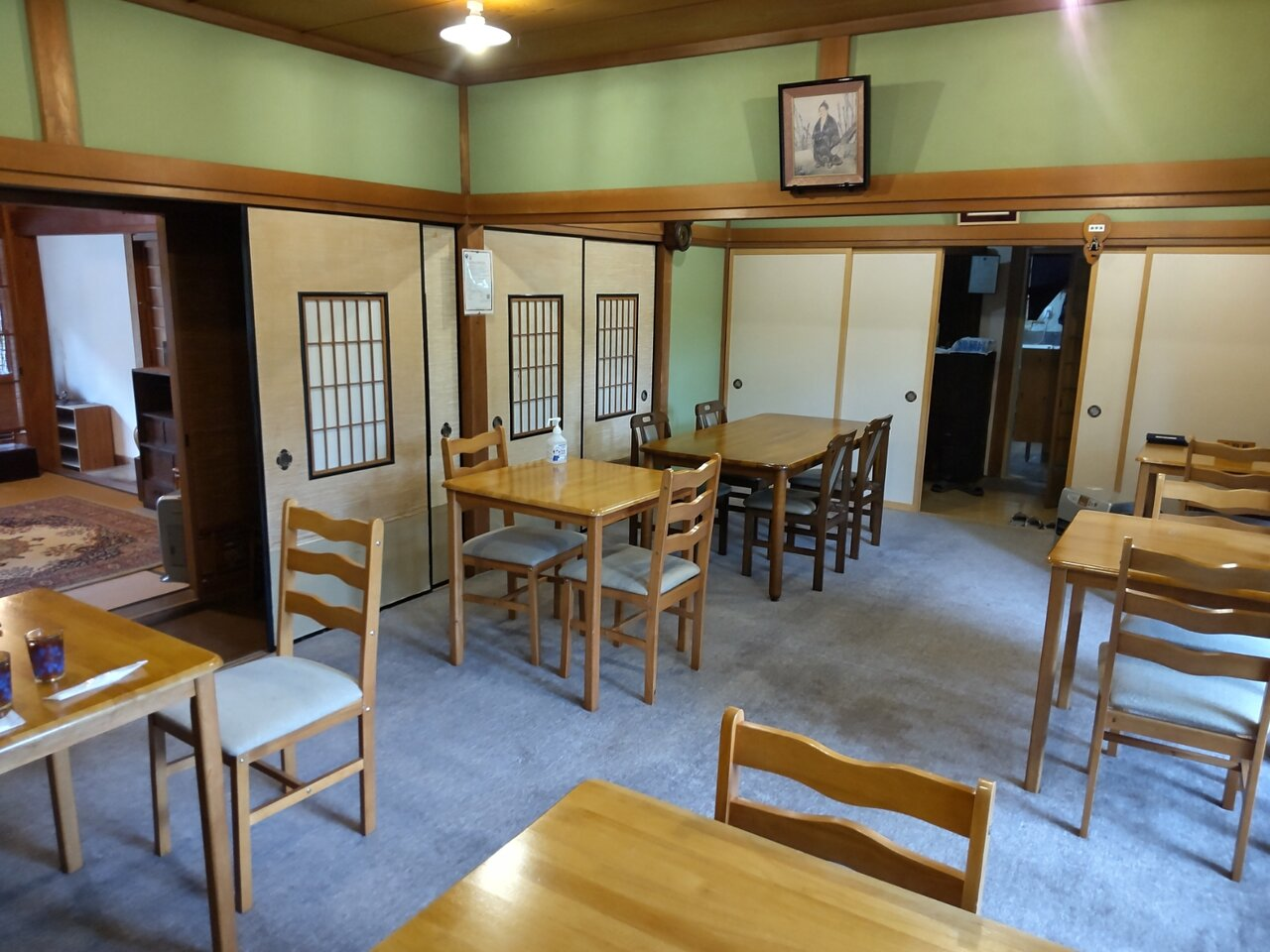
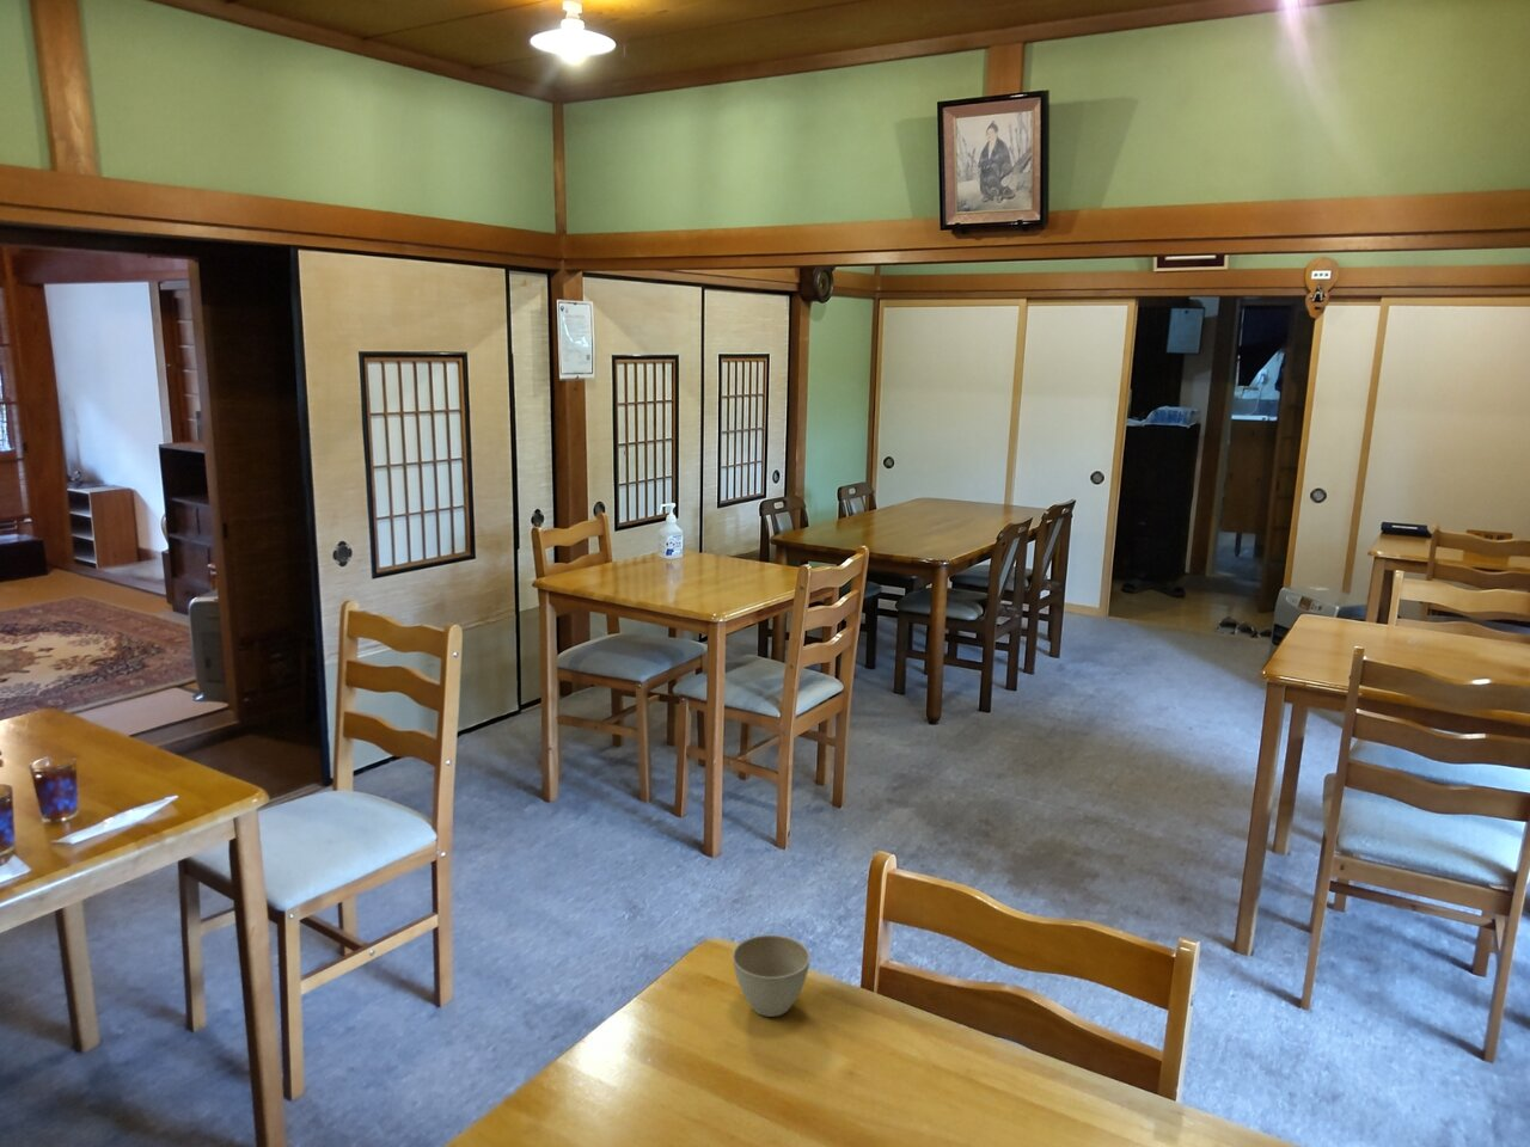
+ flower pot (770, 980)
